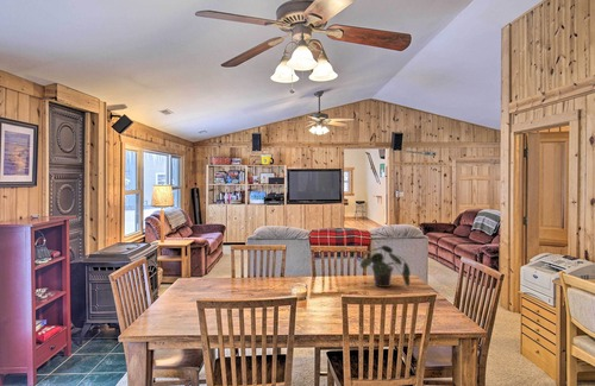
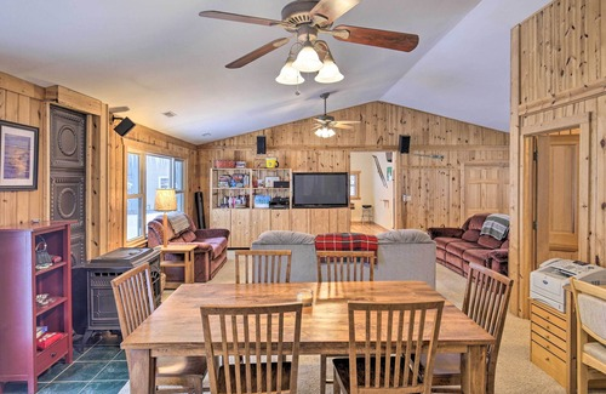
- potted plant (383, 265)
